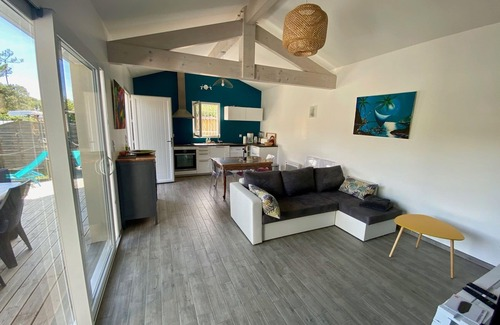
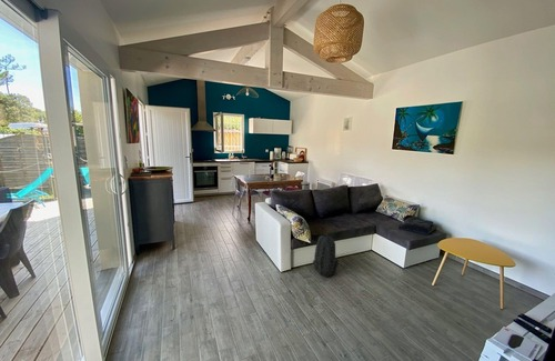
+ backpack (325, 252)
